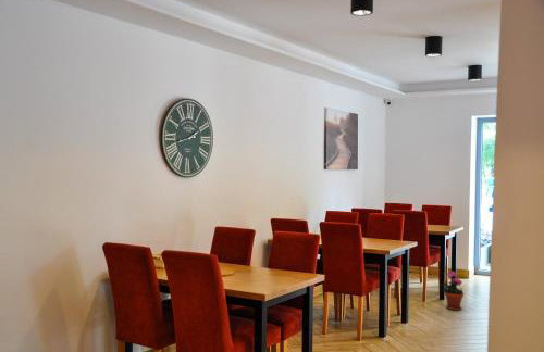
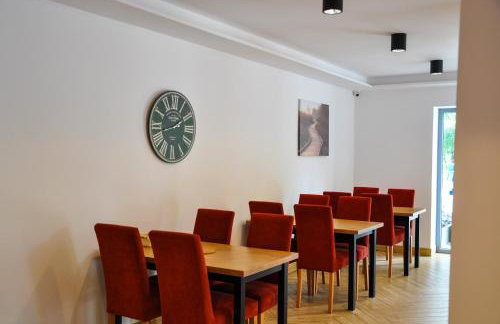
- potted plant (453, 289)
